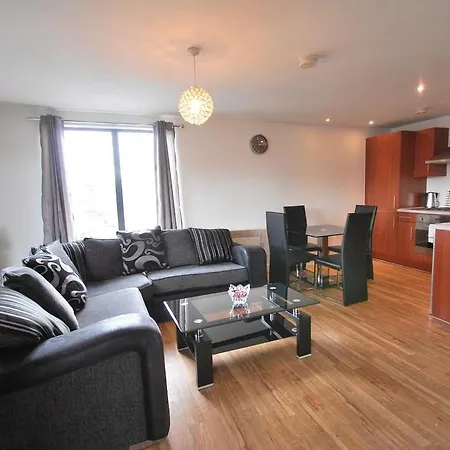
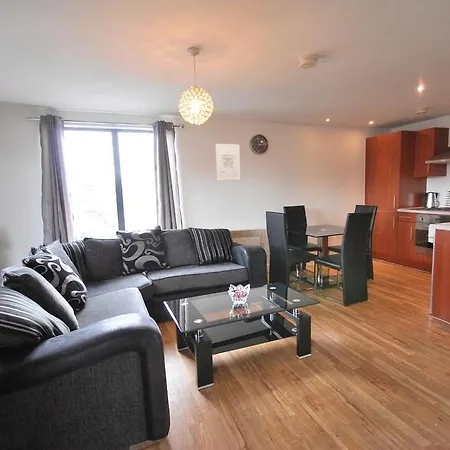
+ wall art (228, 162)
